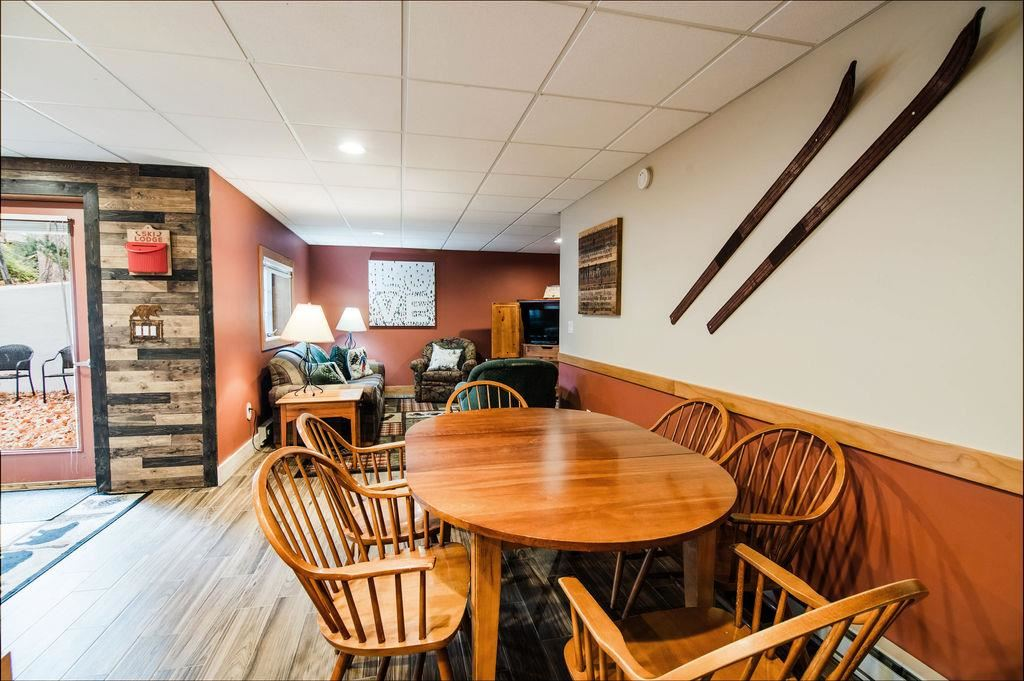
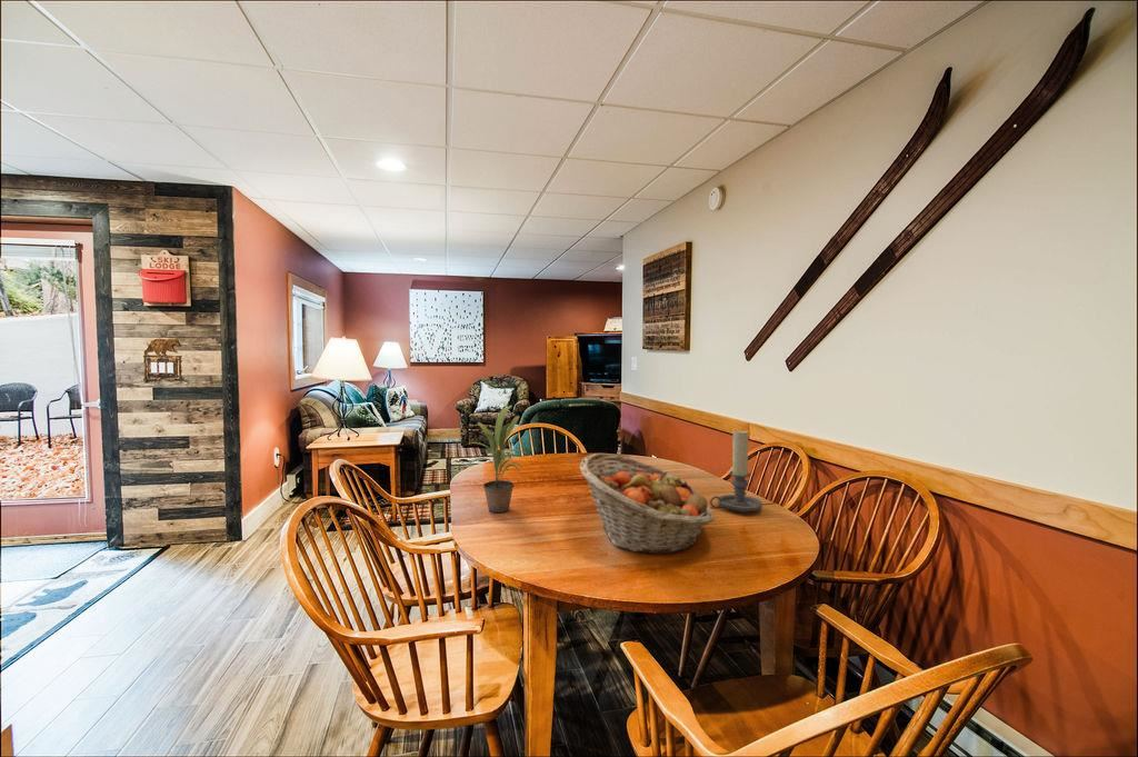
+ fruit basket (643, 496)
+ candle holder (736, 468)
+ potted plant (498, 457)
